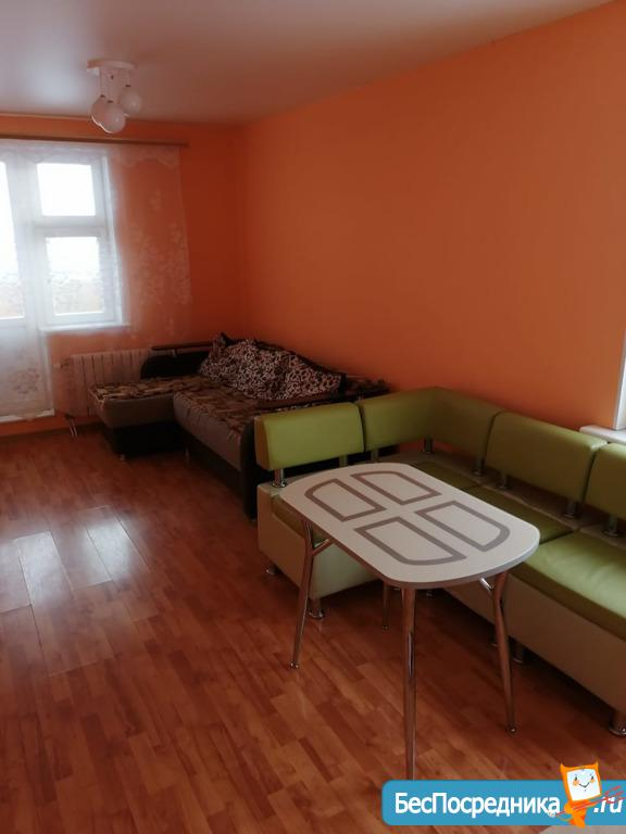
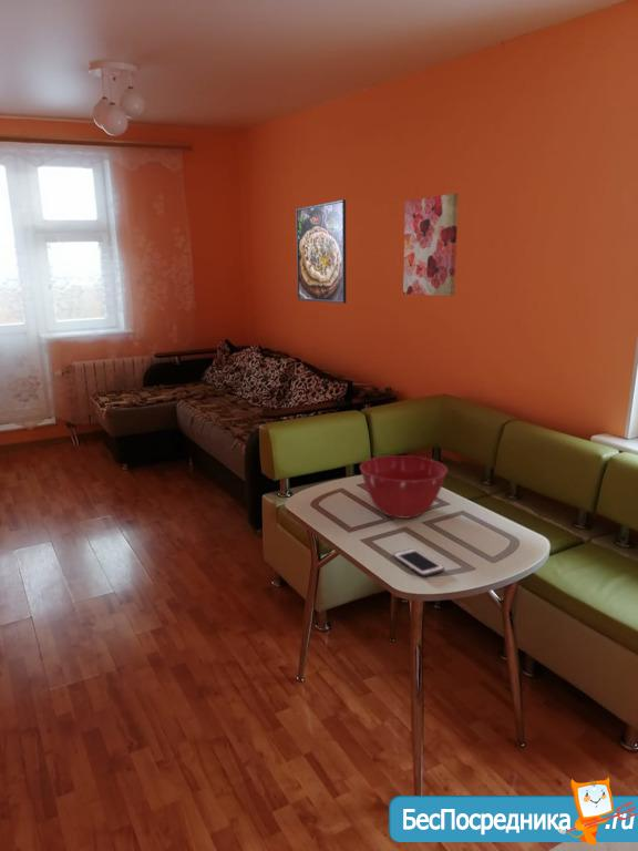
+ wall art (429, 247)
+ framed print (319, 254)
+ cell phone (418, 562)
+ mixing bowl (402, 489)
